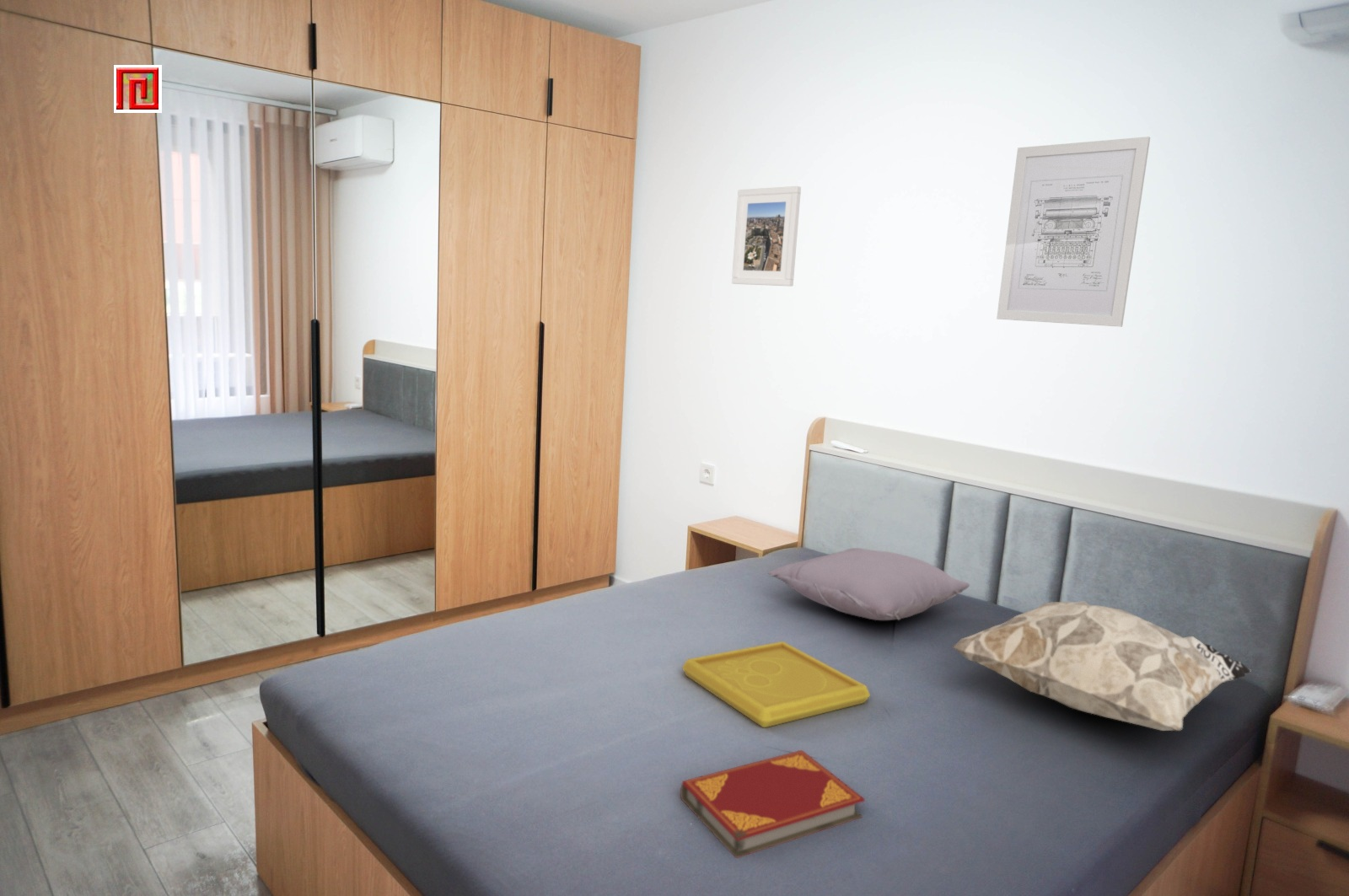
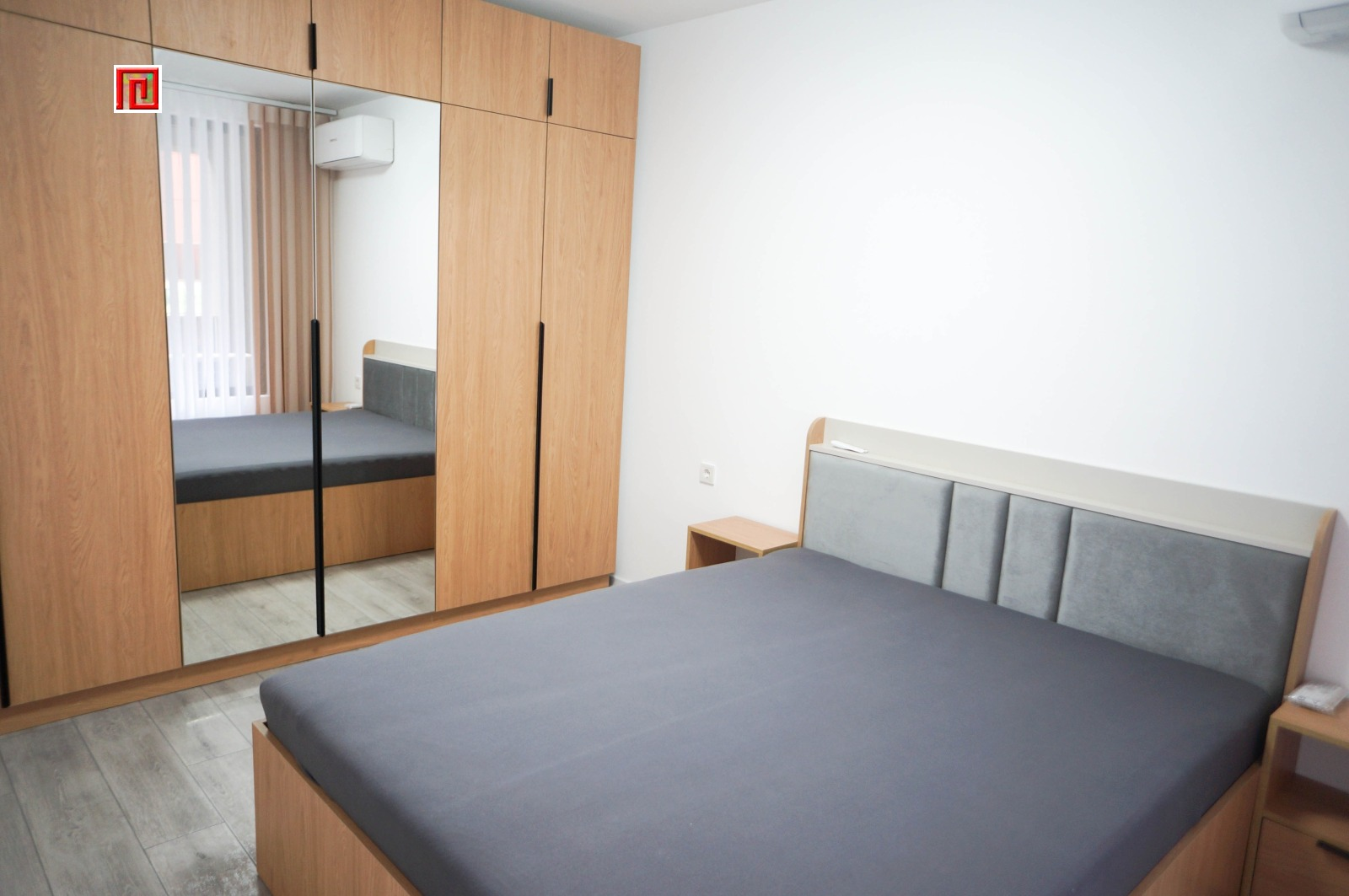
- serving tray (774, 680)
- decorative pillow (1099, 657)
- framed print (765, 237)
- pillow (867, 581)
- hardback book (771, 799)
- wall art (1068, 234)
